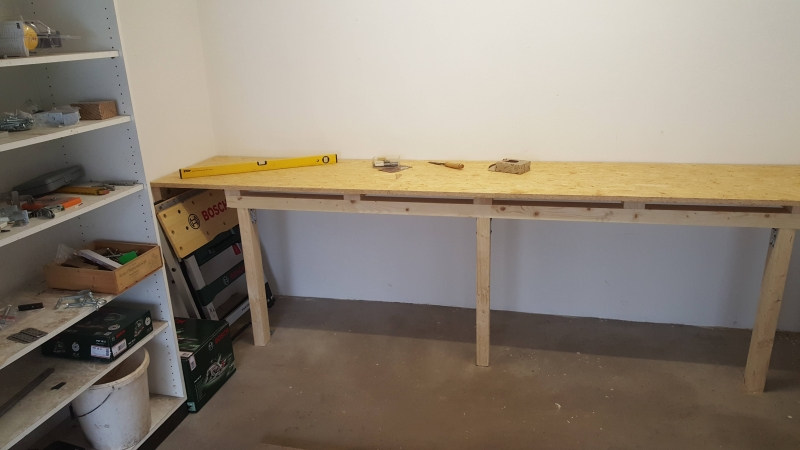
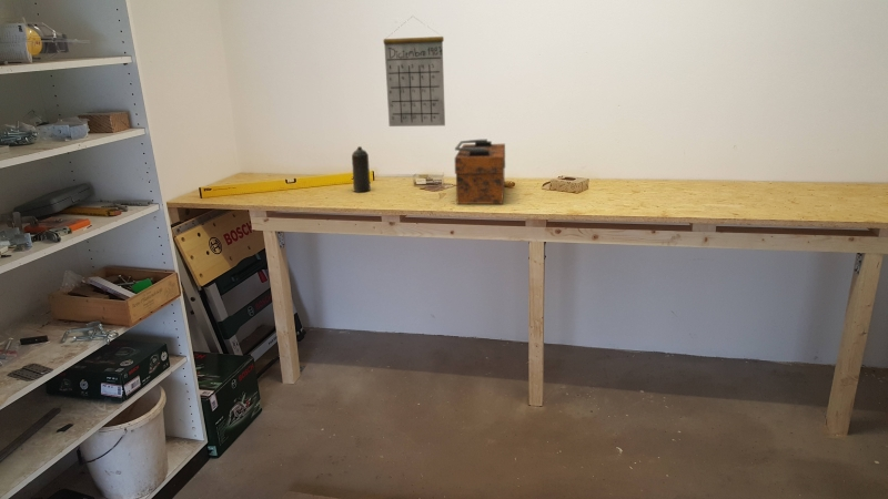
+ aerosol can (361, 169)
+ calendar (414, 72)
+ tool box (482, 169)
